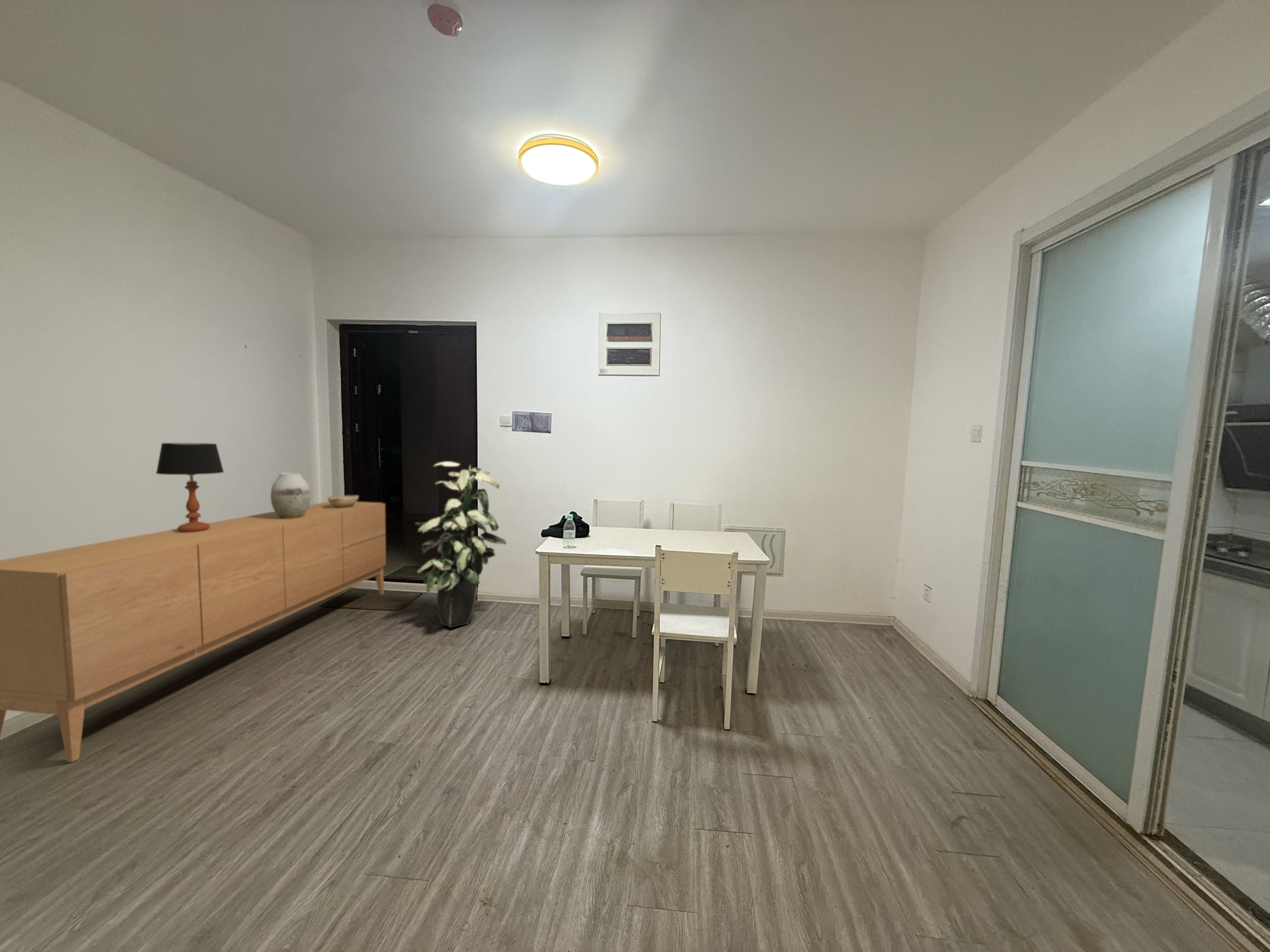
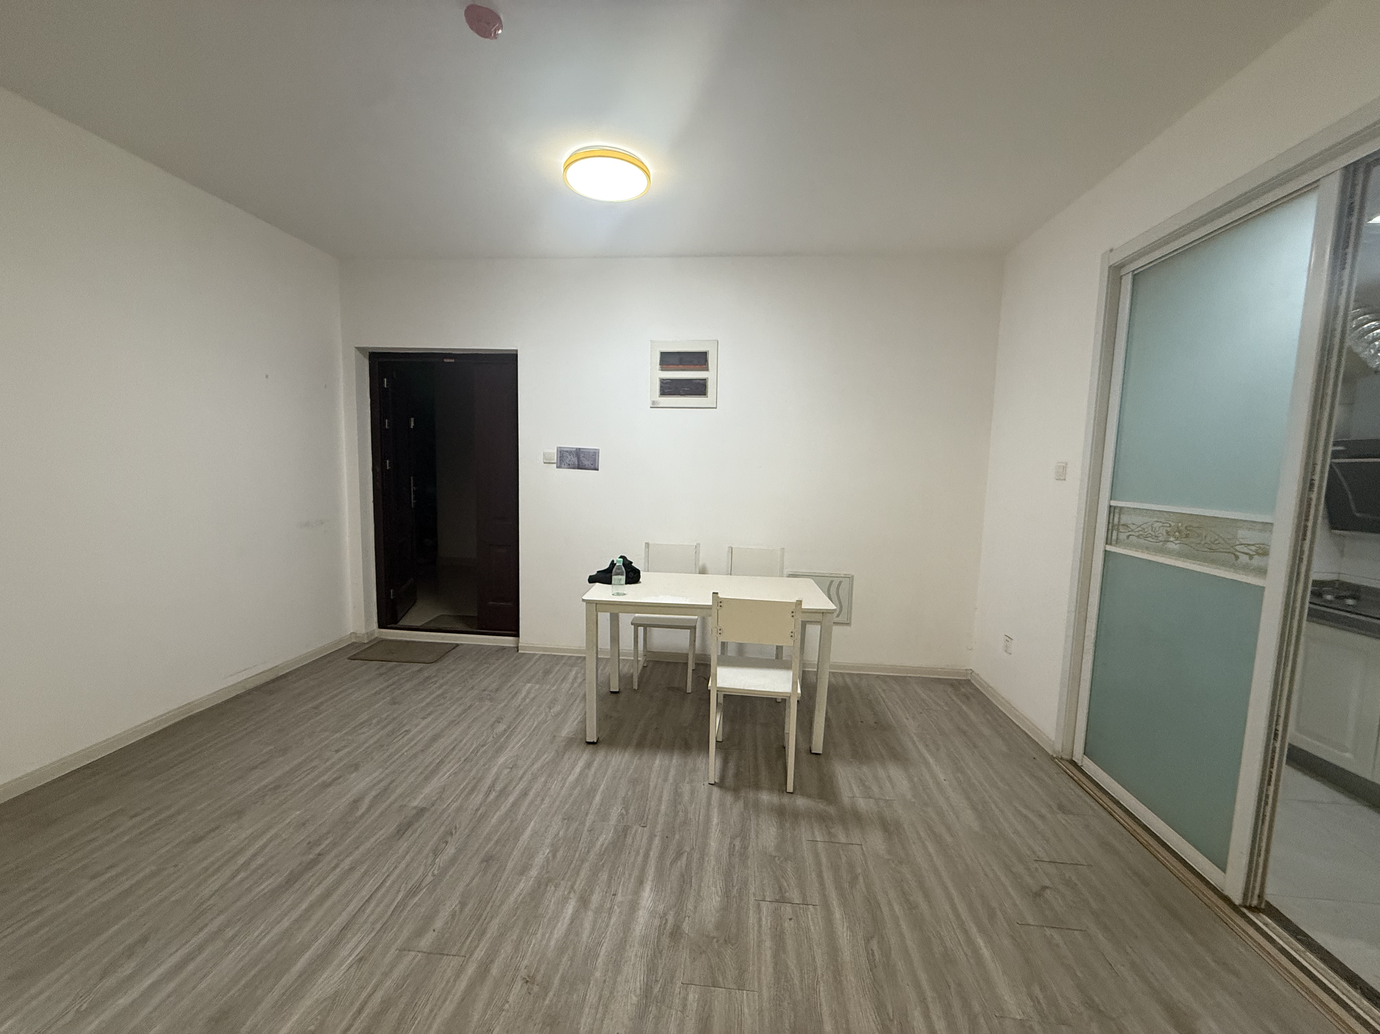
- indoor plant (458, 542)
- table lamp (192, 487)
- vase (291, 495)
- sideboard (251, 586)
- decorative bowl (343, 501)
